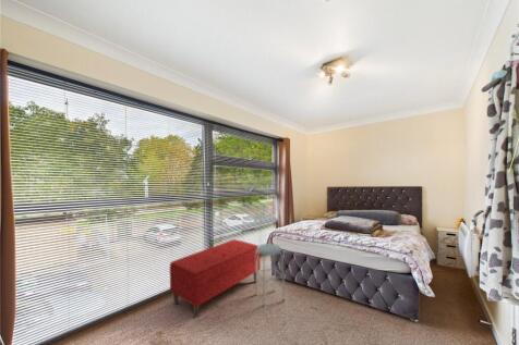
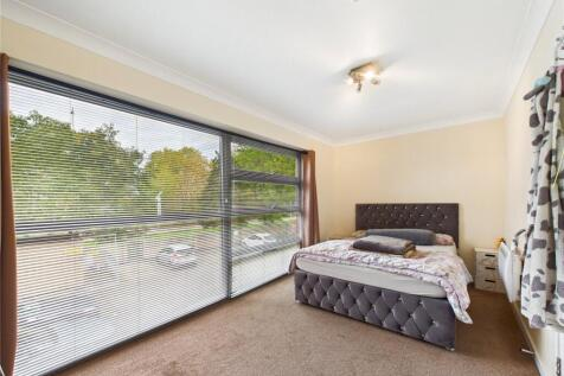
- bench (218, 272)
- stool (268, 270)
